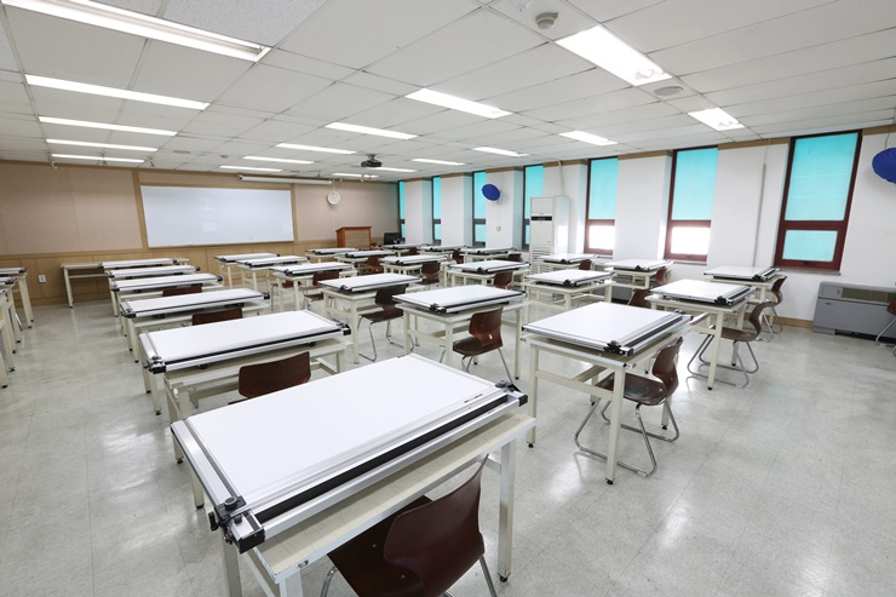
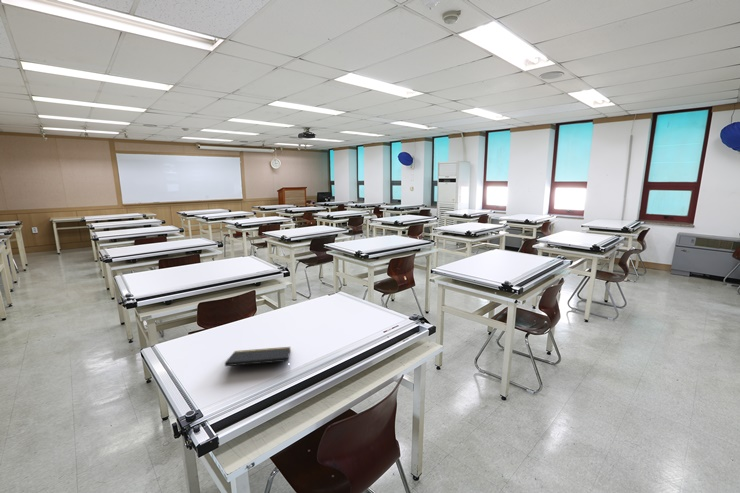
+ notepad (260, 355)
